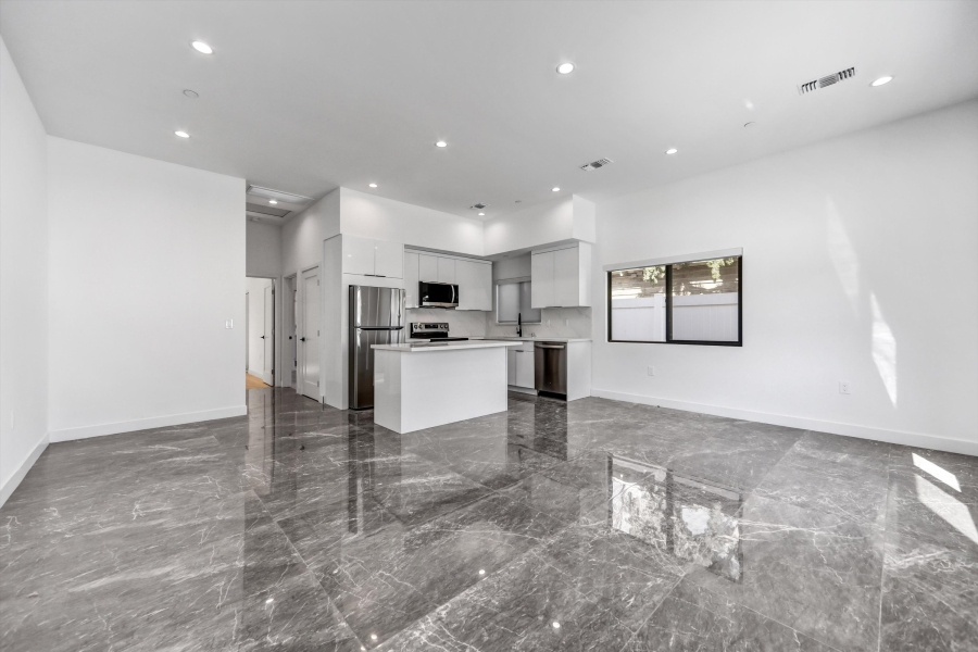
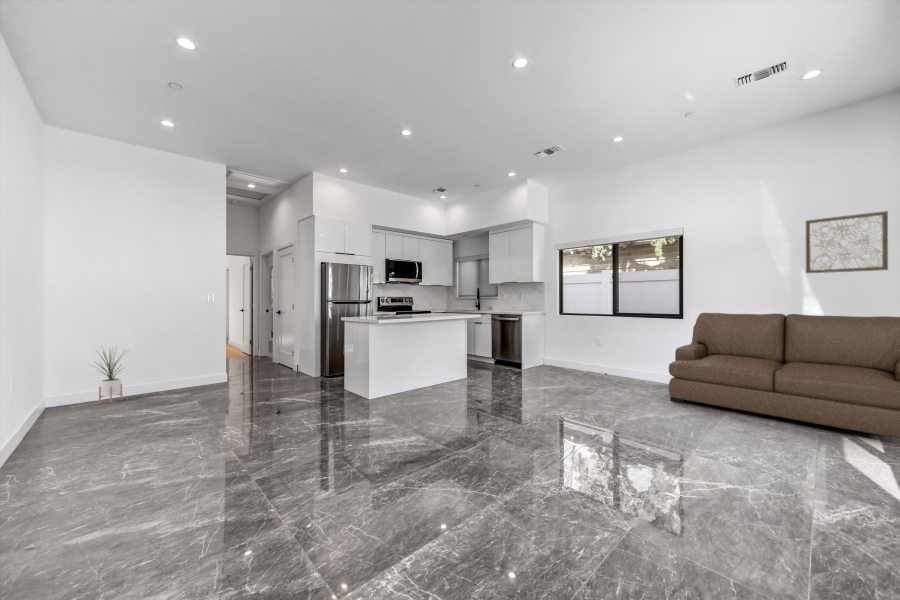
+ house plant (111, 372)
+ wall art (846, 245)
+ sofa (784, 363)
